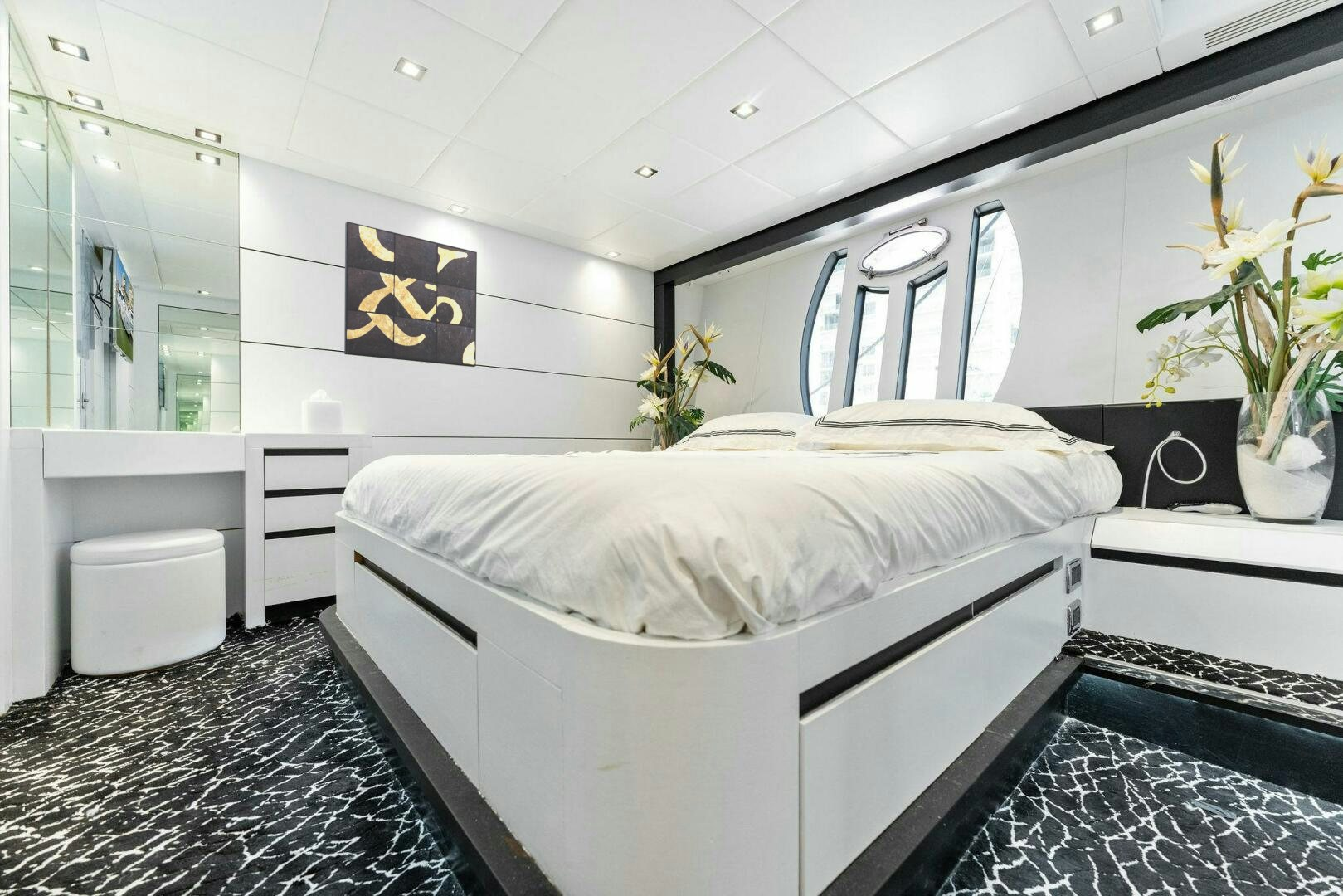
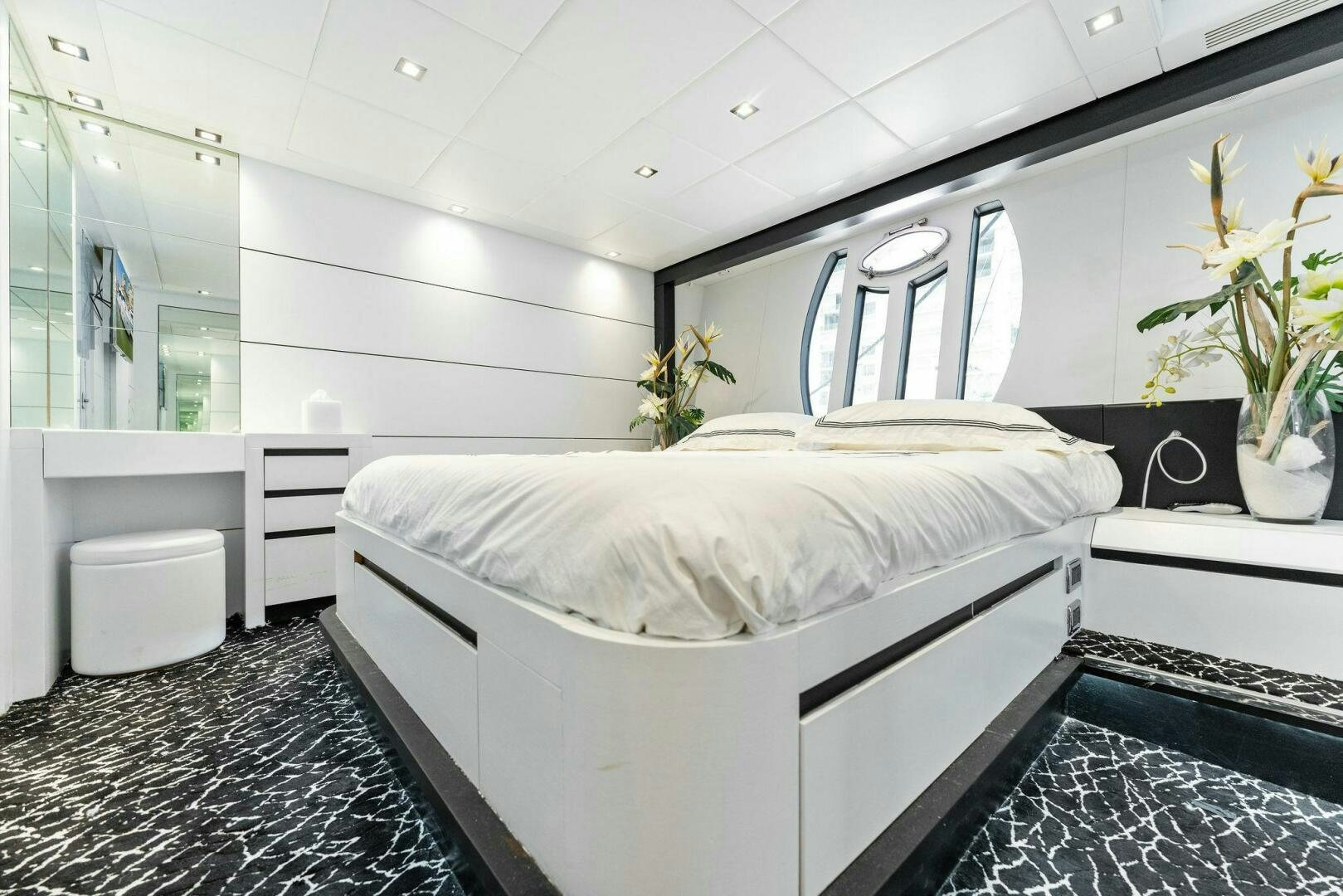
- wall art (415, 299)
